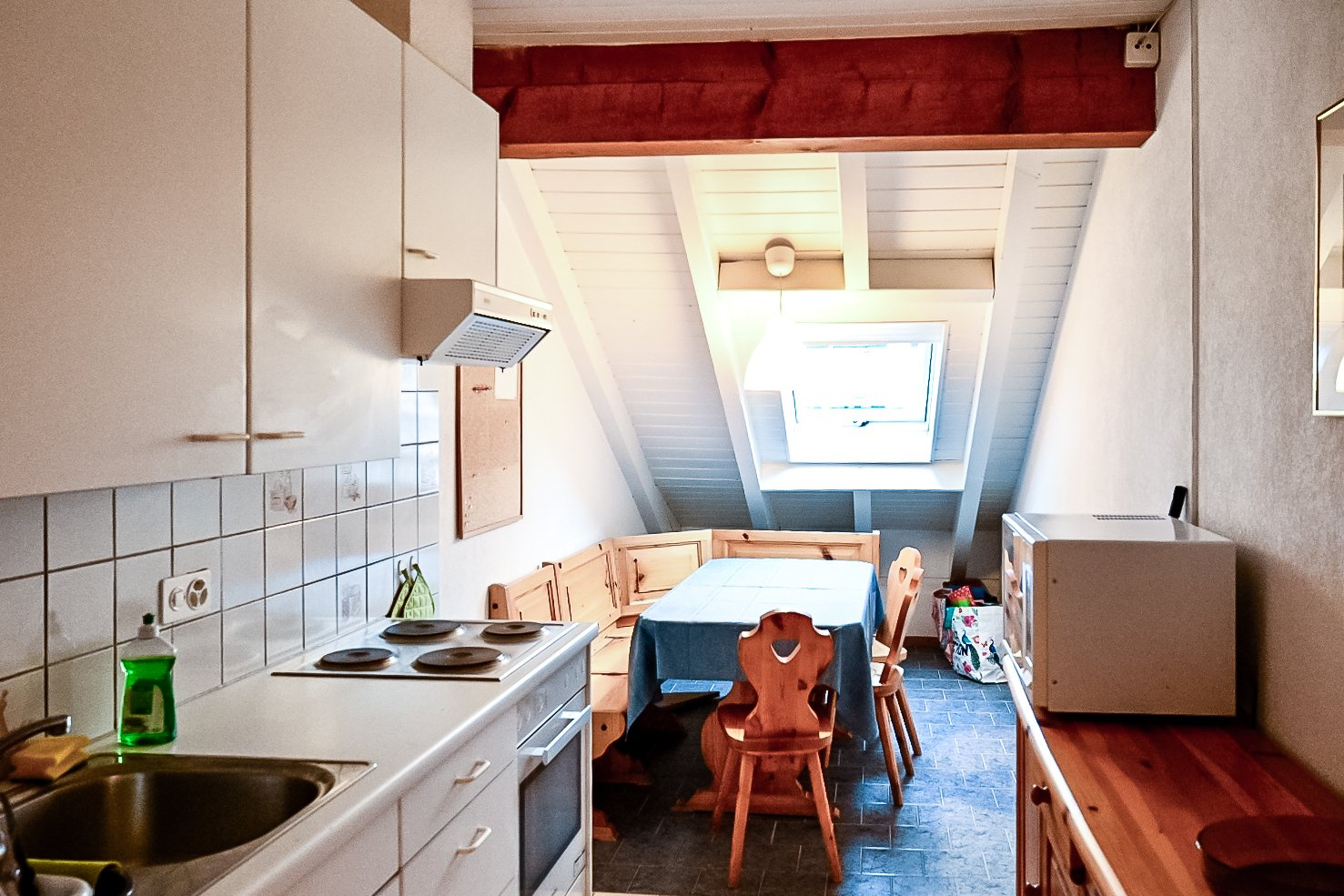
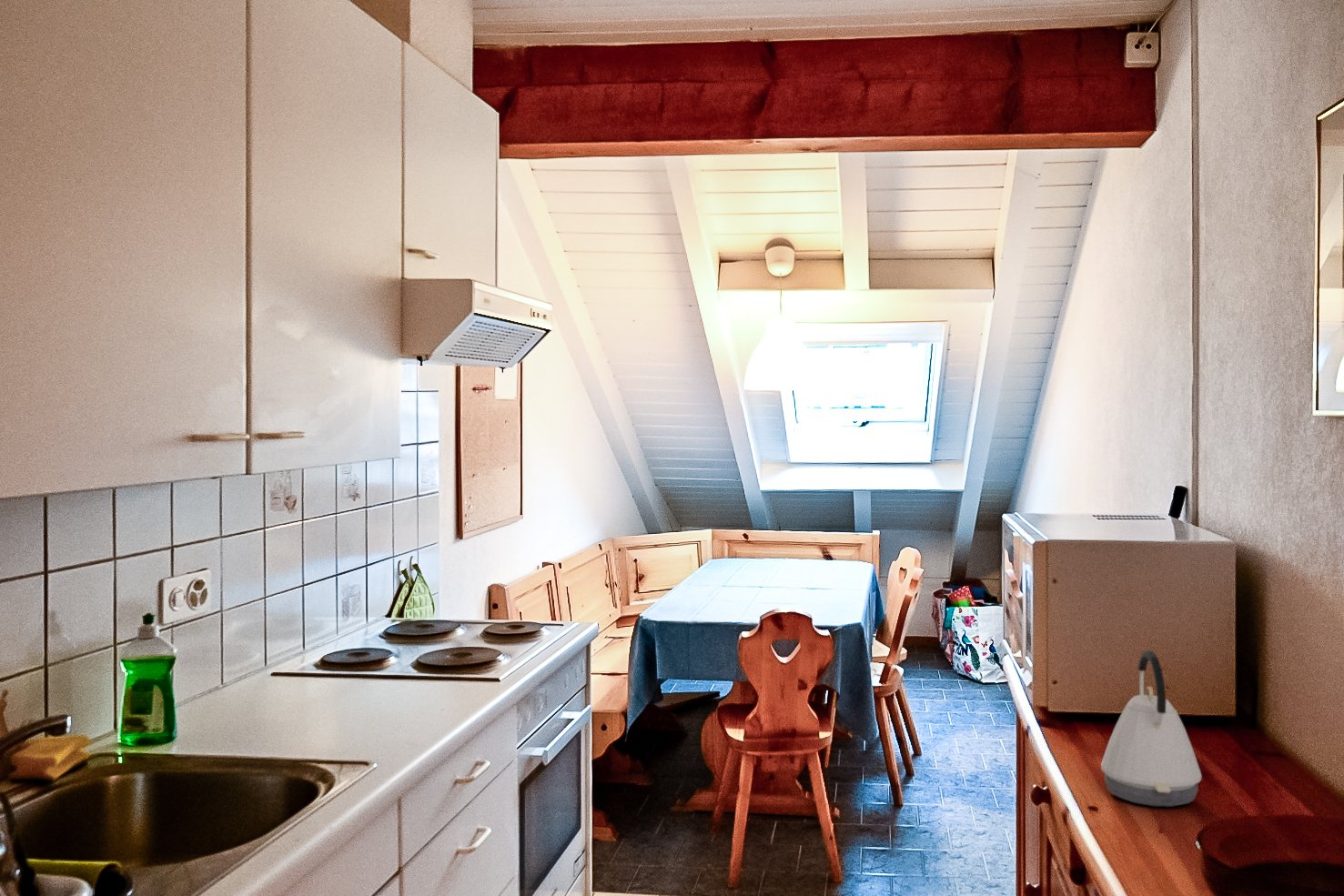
+ kettle (1149, 722)
